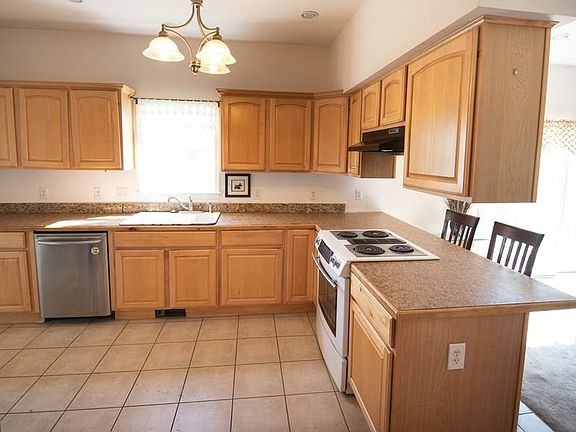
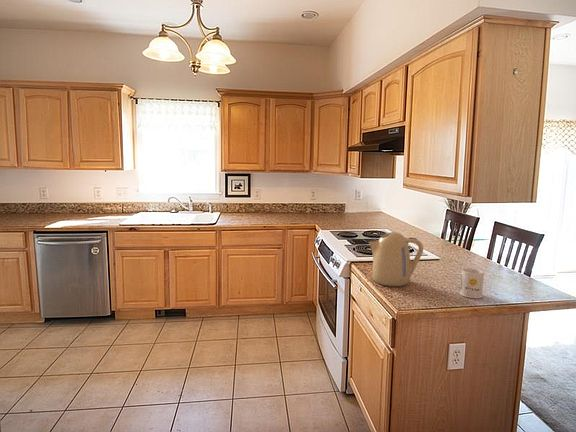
+ mug (468, 282)
+ kettle (394, 257)
